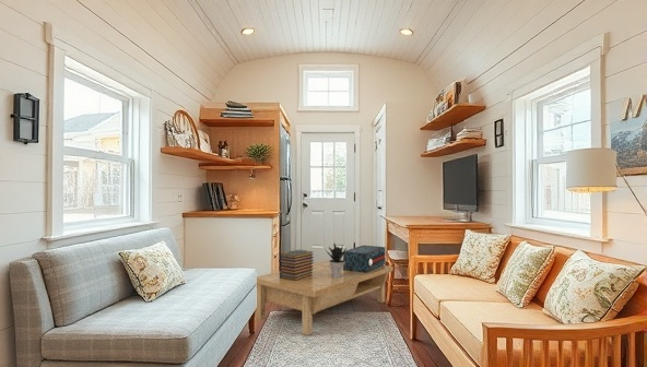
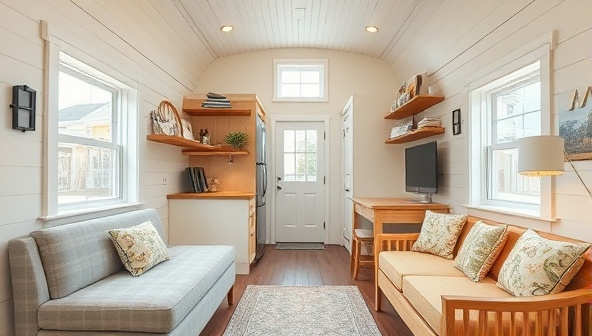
- book stack (296, 264)
- potted plant (336, 259)
- decorative box (365, 258)
- coffee table (327, 291)
